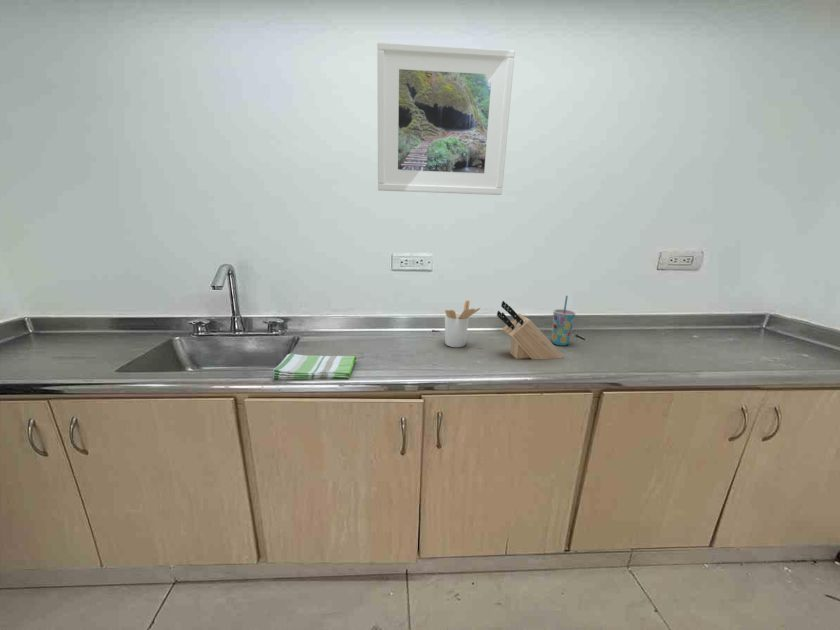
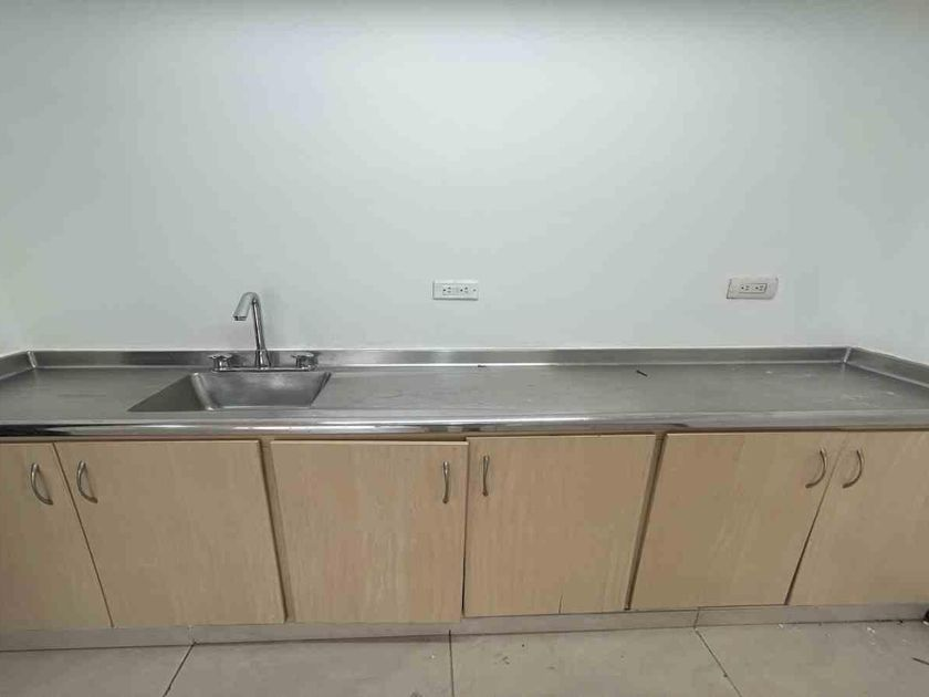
- cup (563, 320)
- utensil holder (460, 324)
- dish towel (317, 364)
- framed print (443, 123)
- knife block (529, 329)
